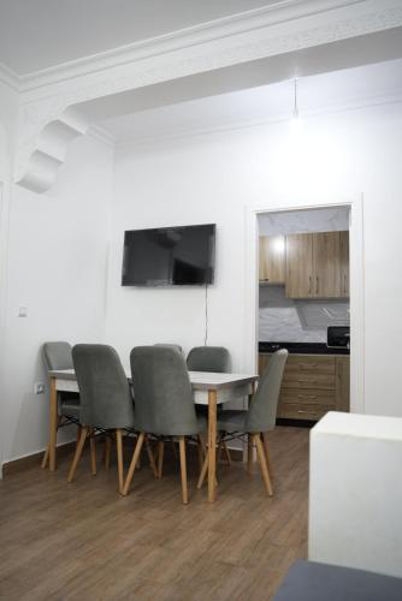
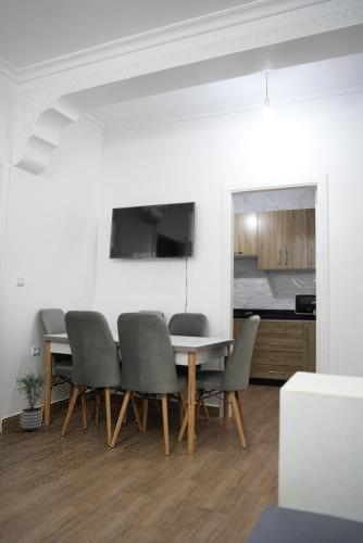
+ potted plant (32, 401)
